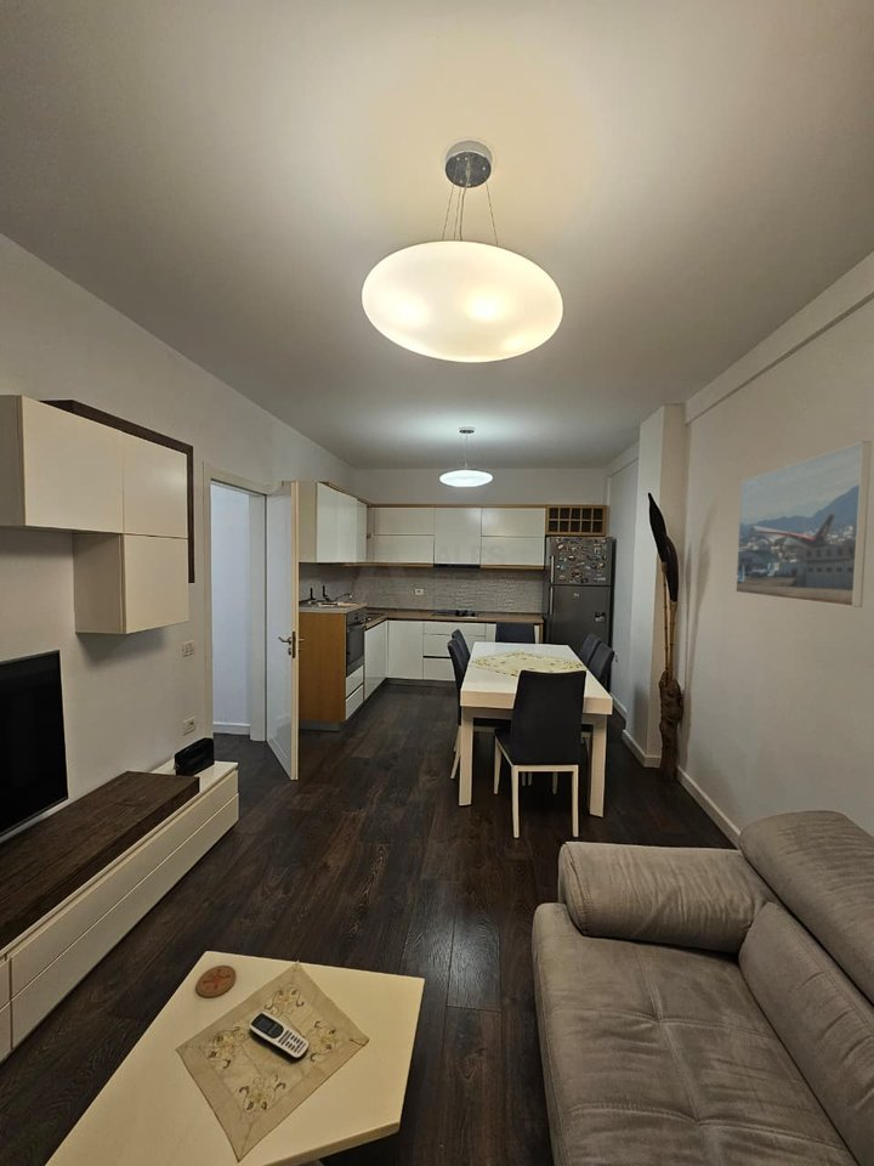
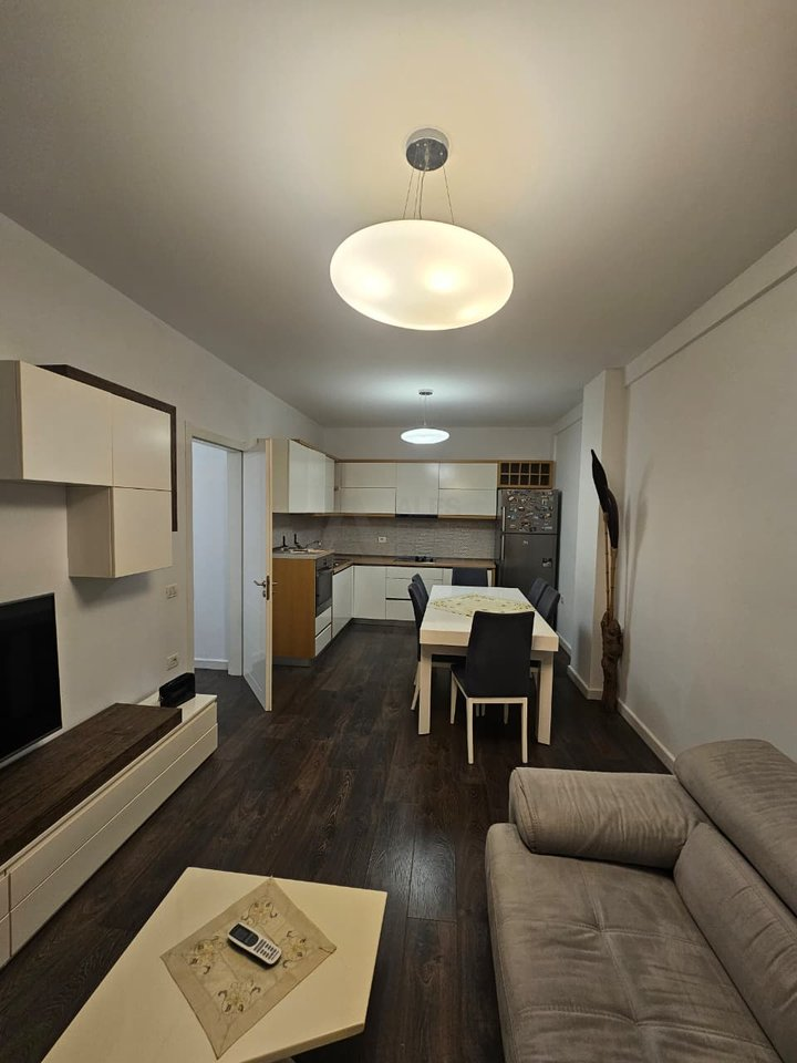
- coaster (216, 980)
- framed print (789, 532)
